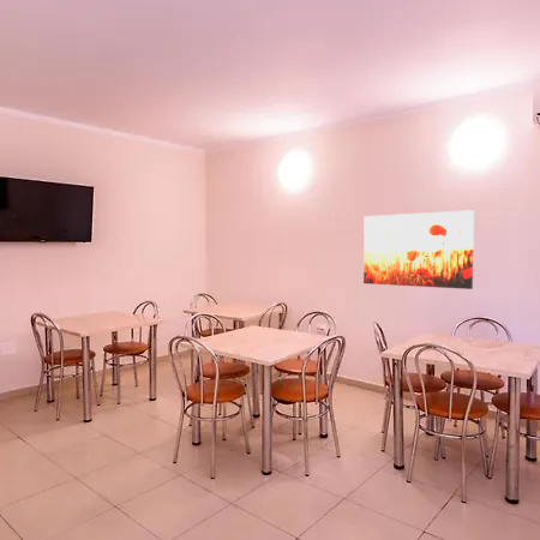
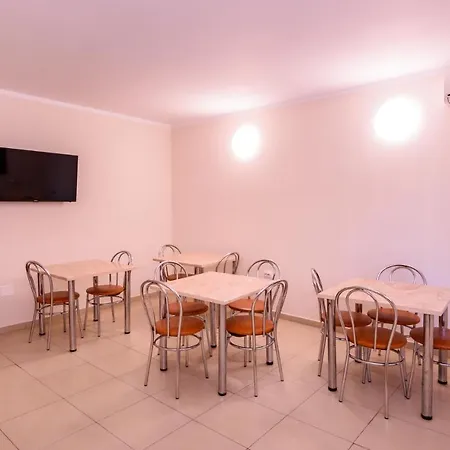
- wall art (414, 250)
